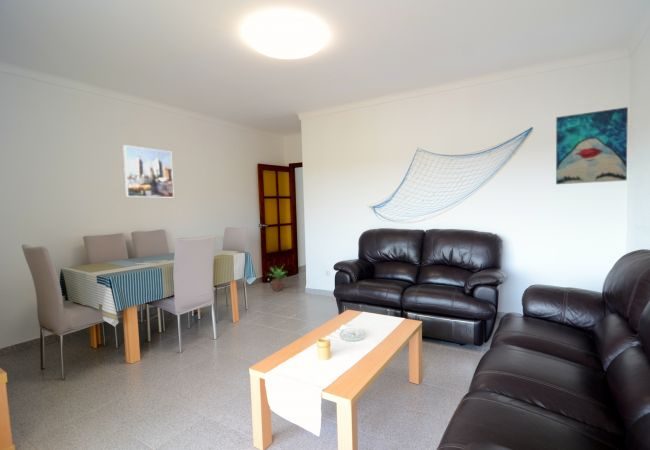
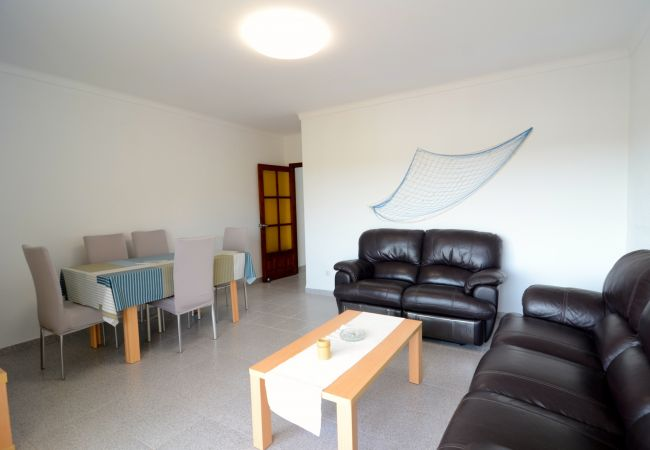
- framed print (150, 173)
- potted plant (279, 277)
- wall art (589, 147)
